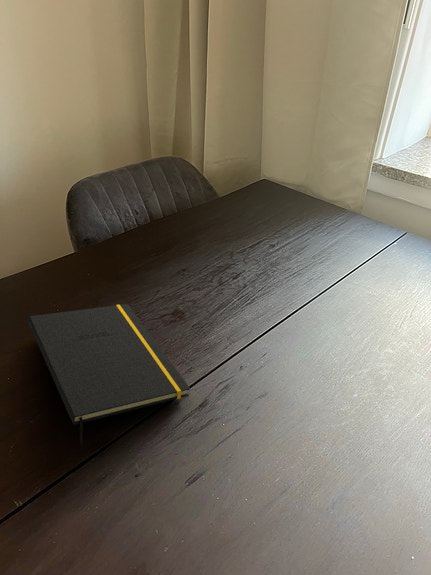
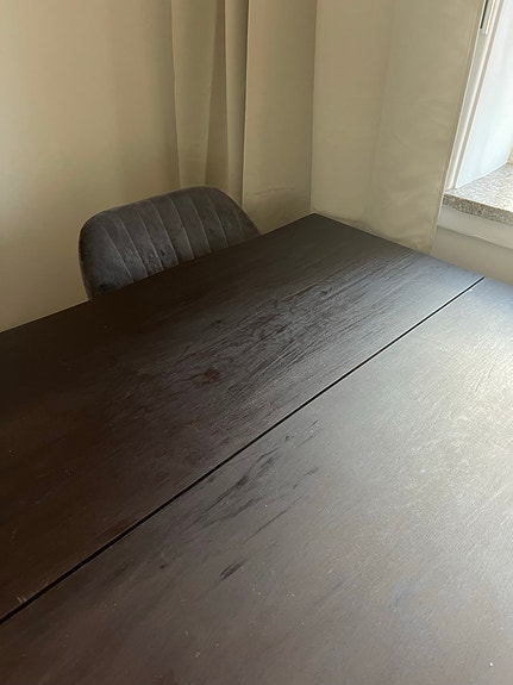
- notepad (104, 354)
